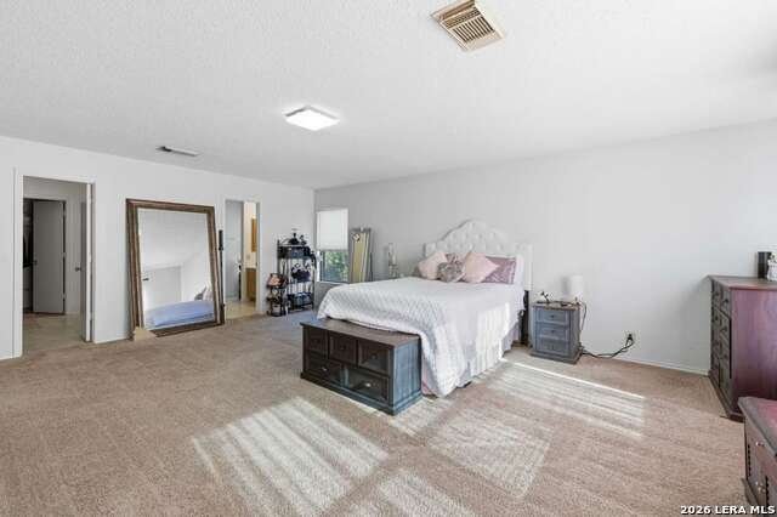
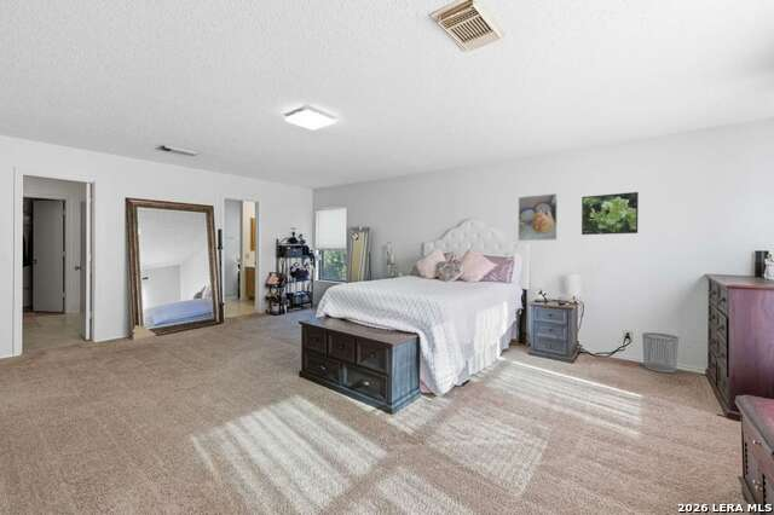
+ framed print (608, 214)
+ waste bin (659, 352)
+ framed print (537, 218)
